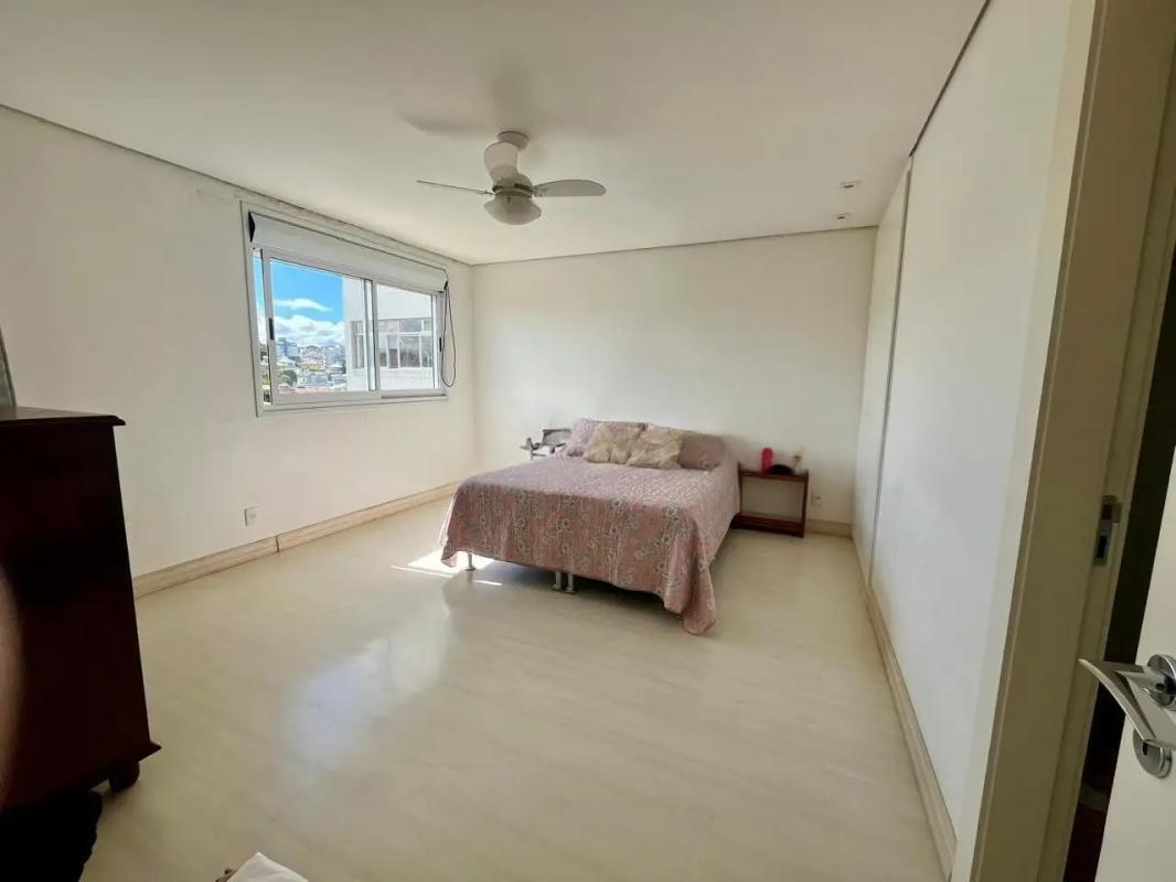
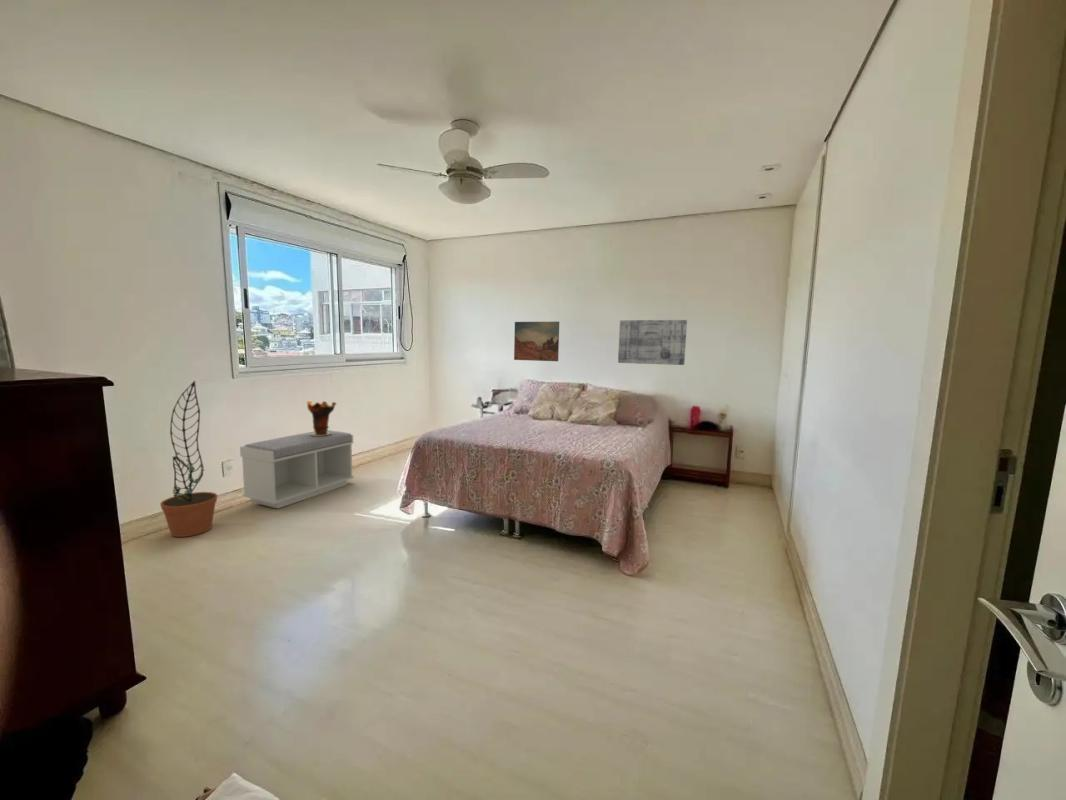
+ wall art (651, 342)
+ bench (302, 465)
+ wall art (536, 341)
+ decorative vase (321, 417)
+ decorative plant (187, 457)
